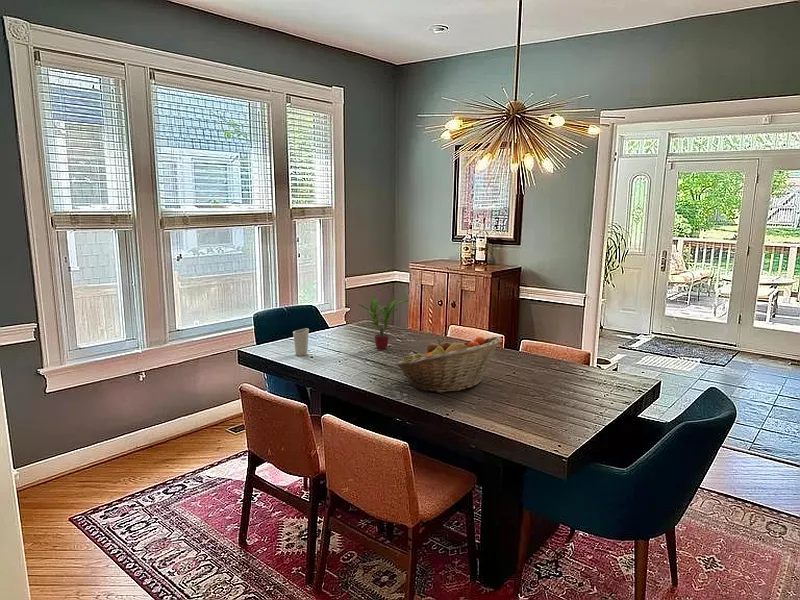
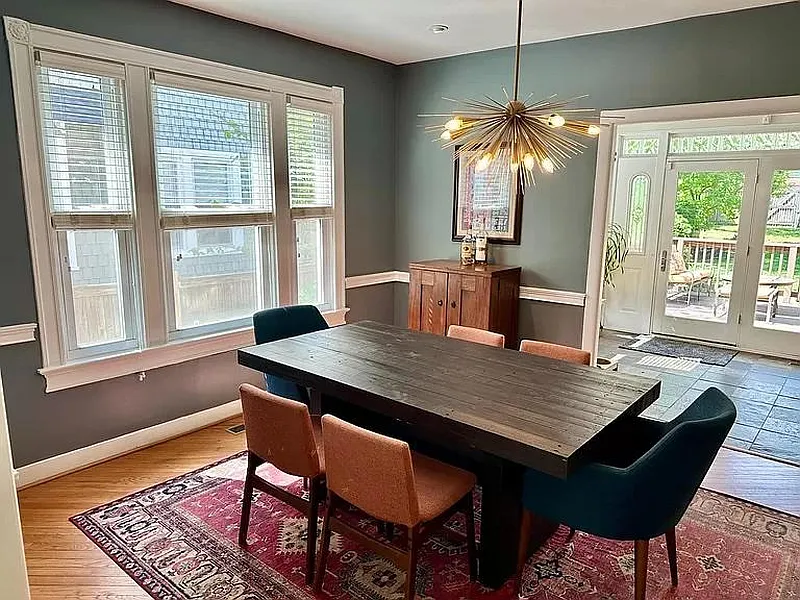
- fruit basket (450, 359)
- potted plant (385, 324)
- cup (301, 341)
